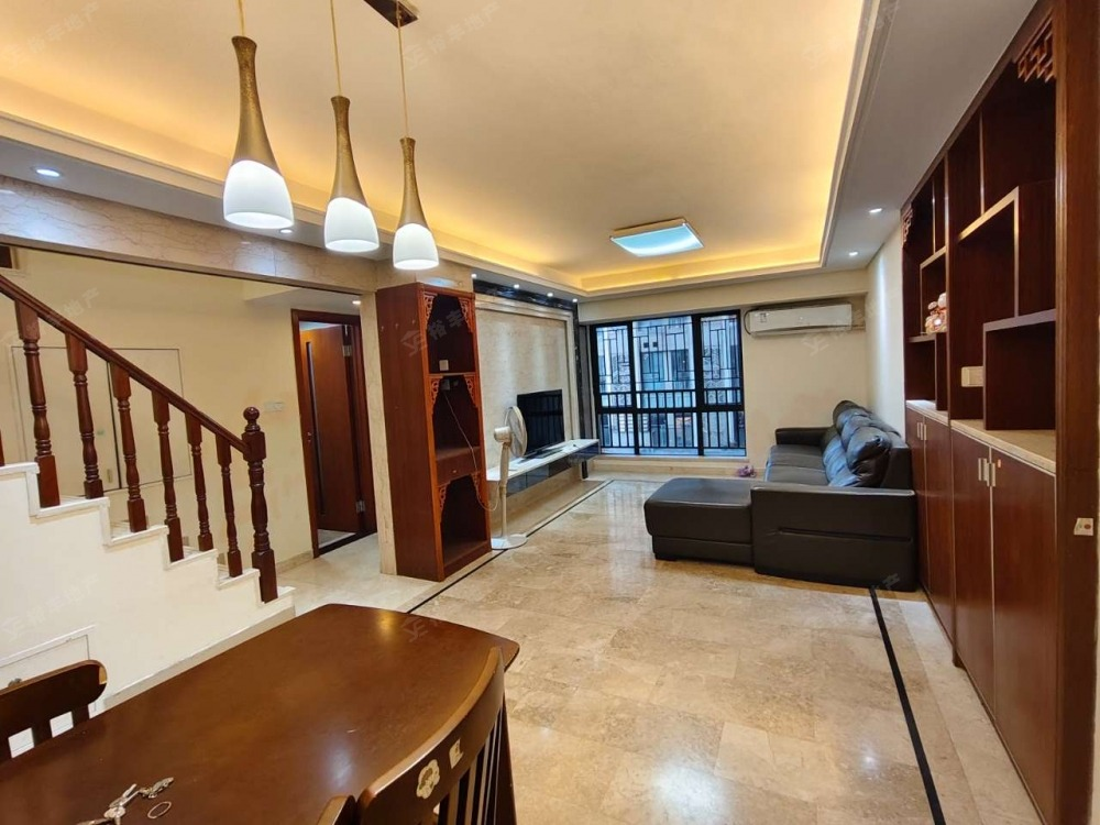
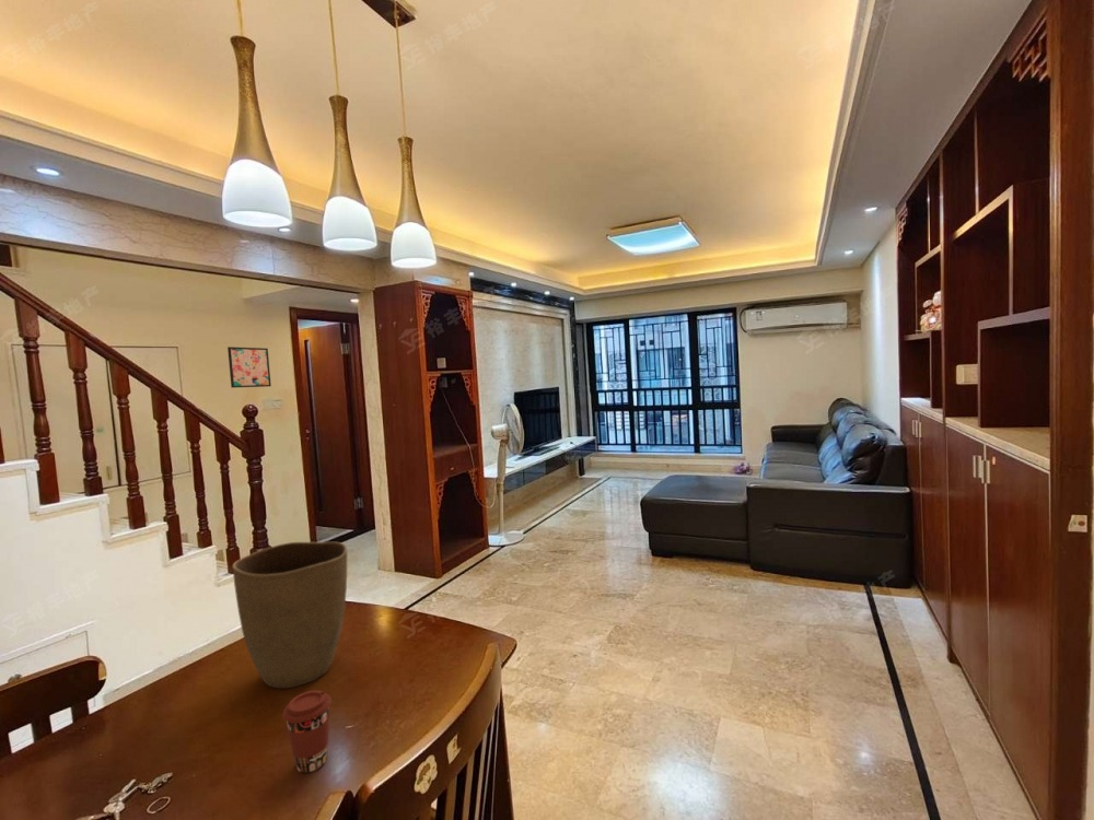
+ vase (296, 612)
+ coffee cup (309, 730)
+ wall art (249, 367)
